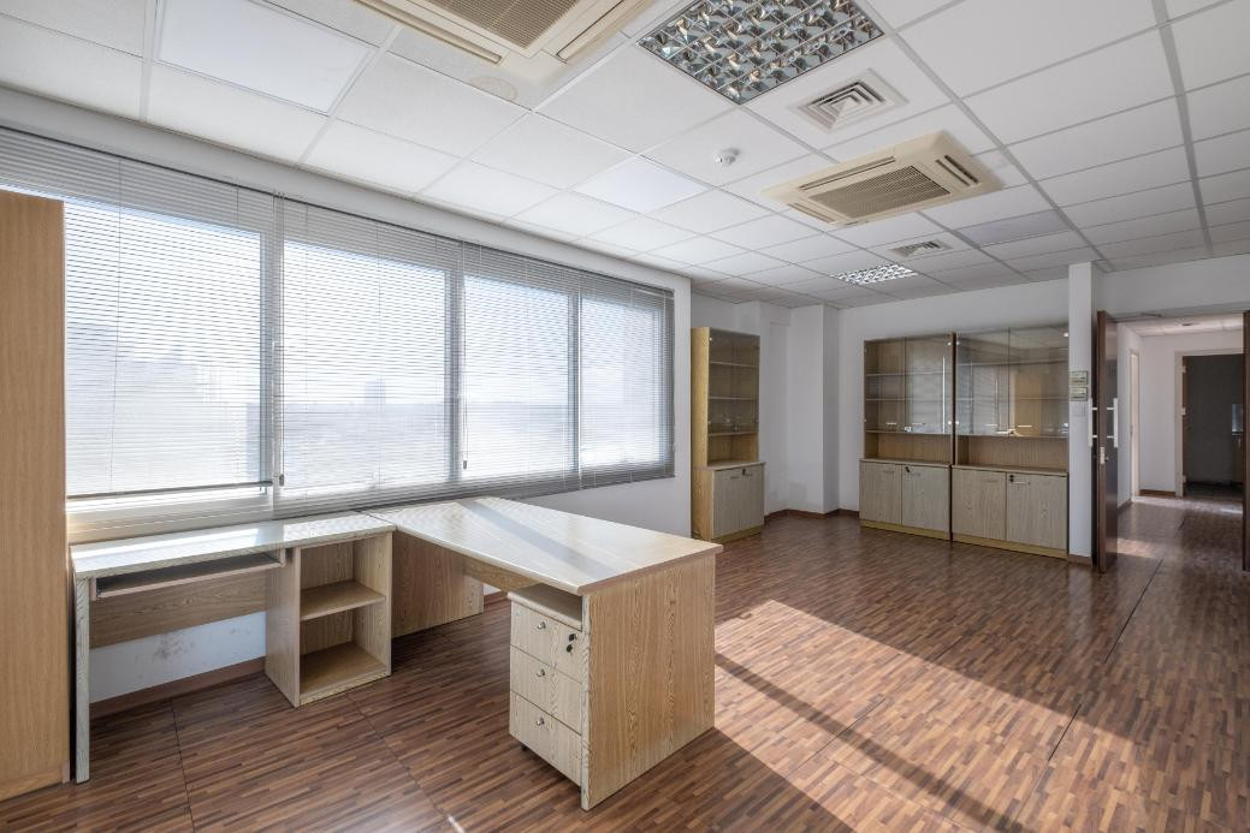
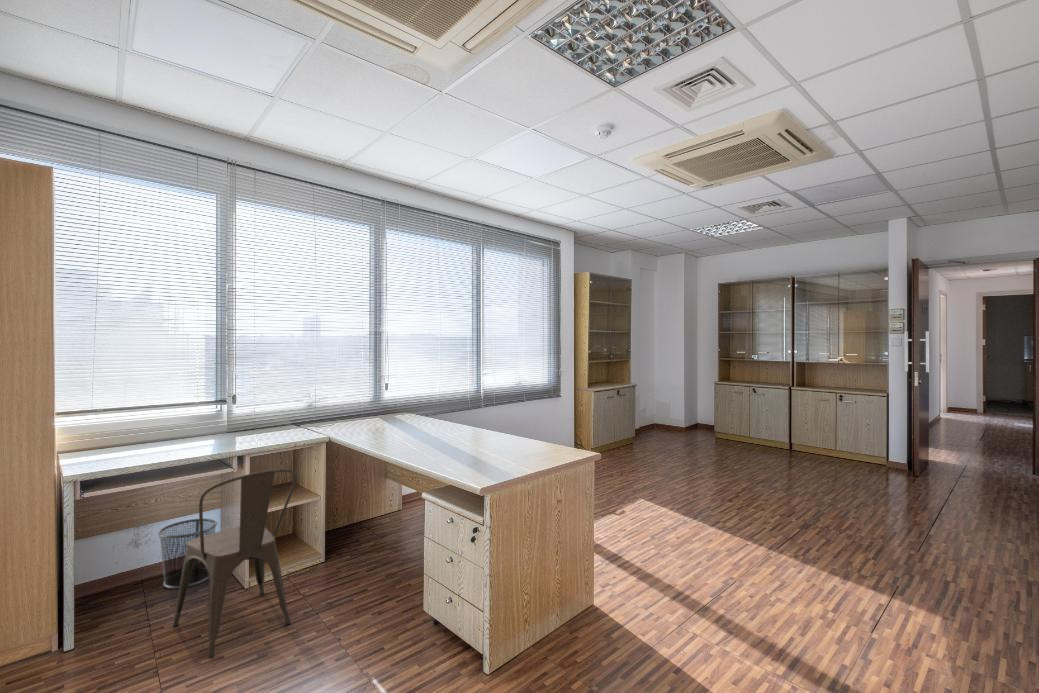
+ waste bin (186, 550)
+ chair (238, 544)
